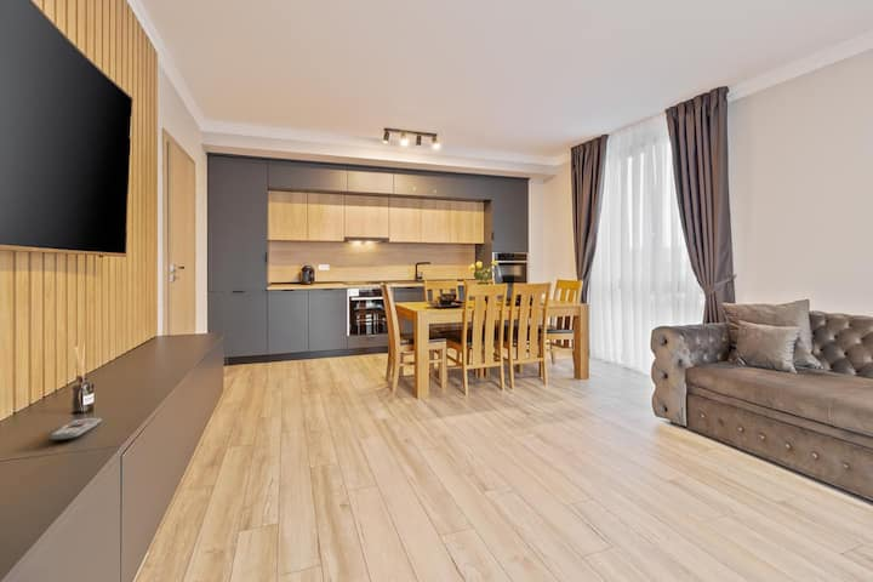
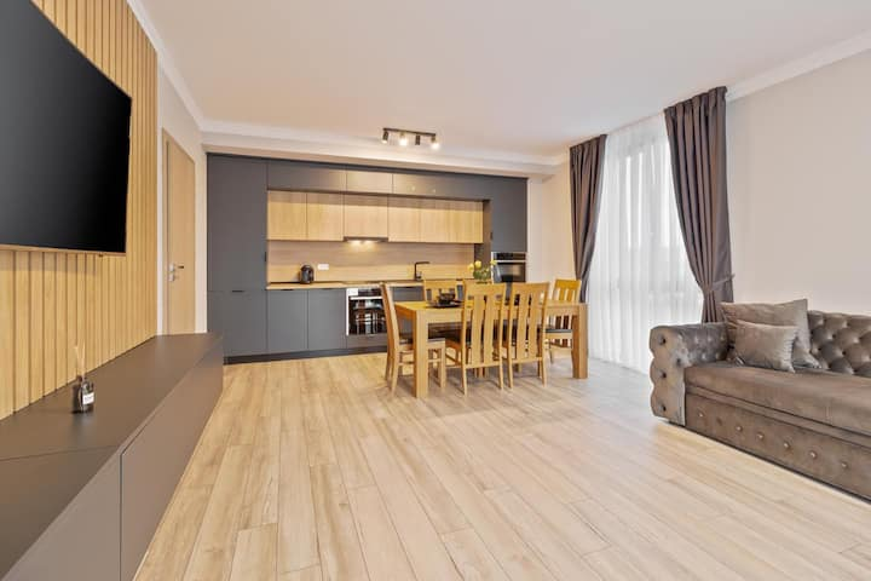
- remote control (75, 428)
